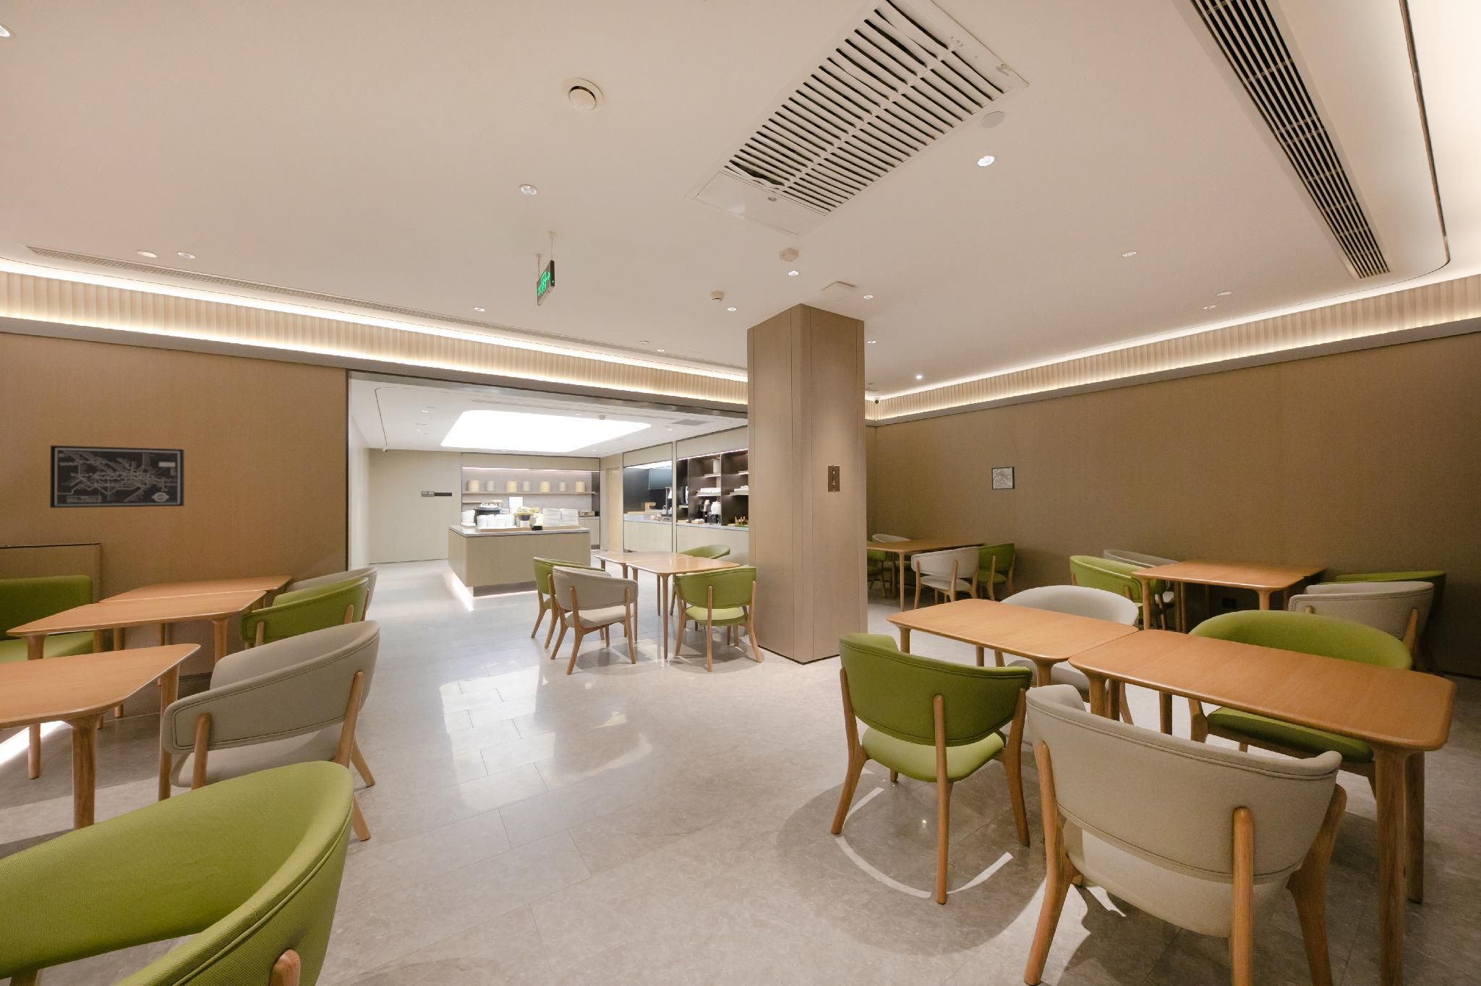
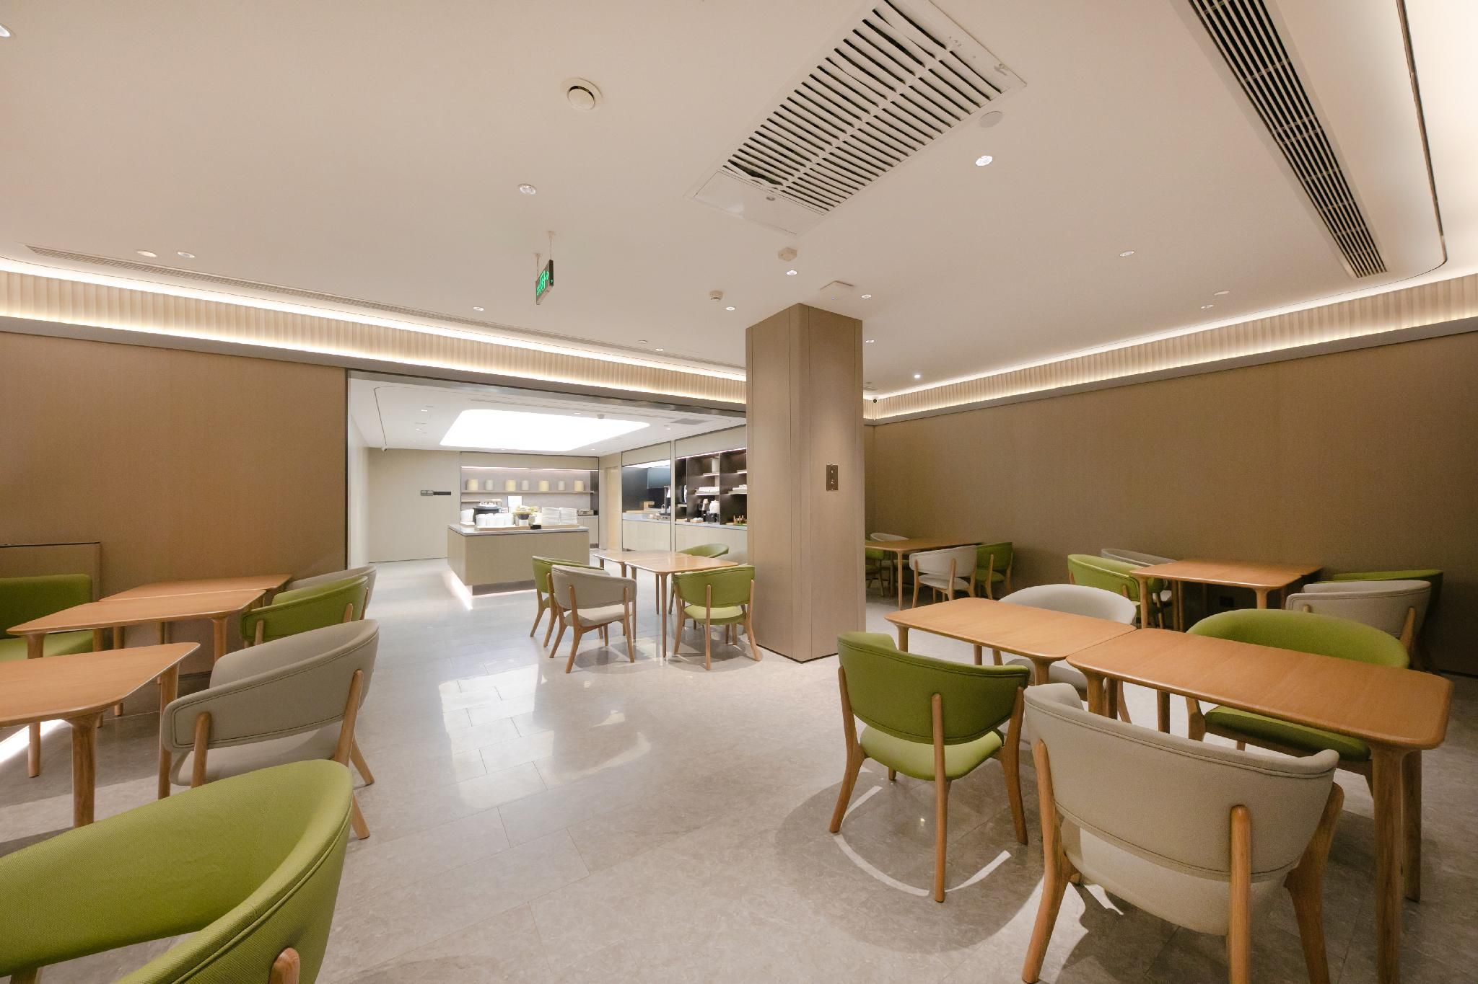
- wall art (120, 476)
- wall art (1003, 479)
